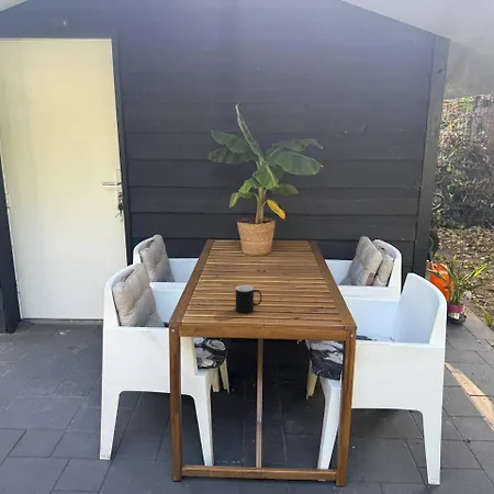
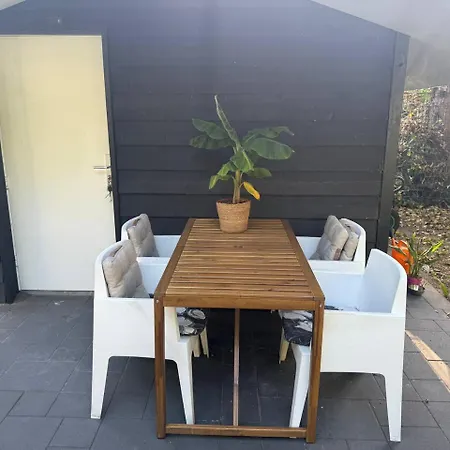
- cup (248, 299)
